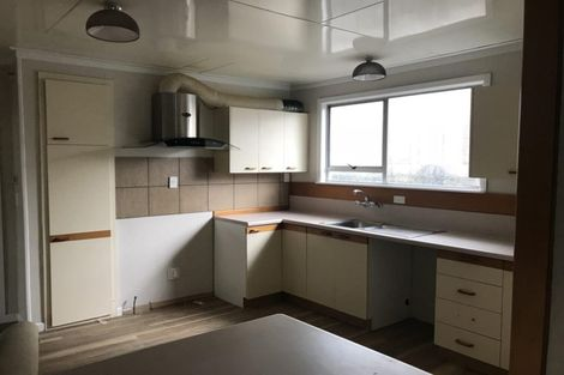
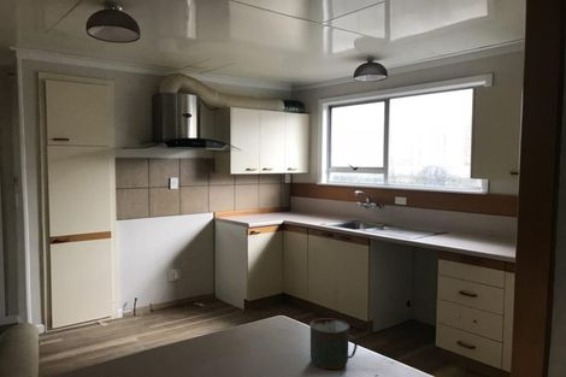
+ mug (334, 344)
